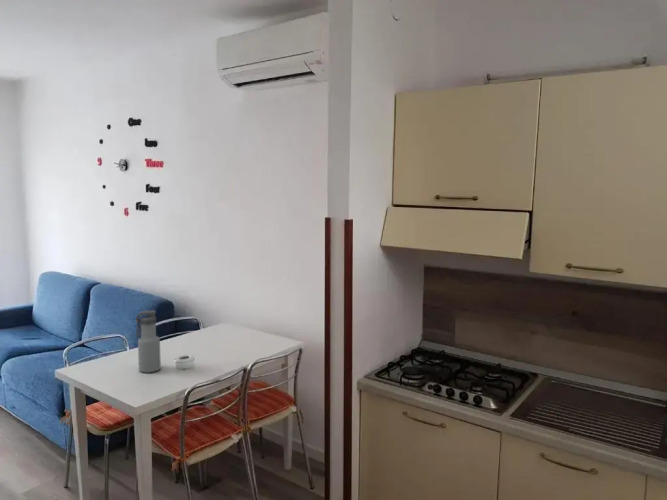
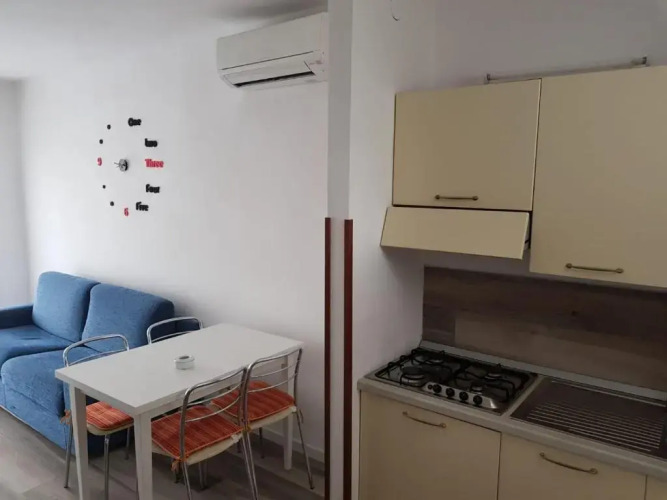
- water bottle (148, 340)
